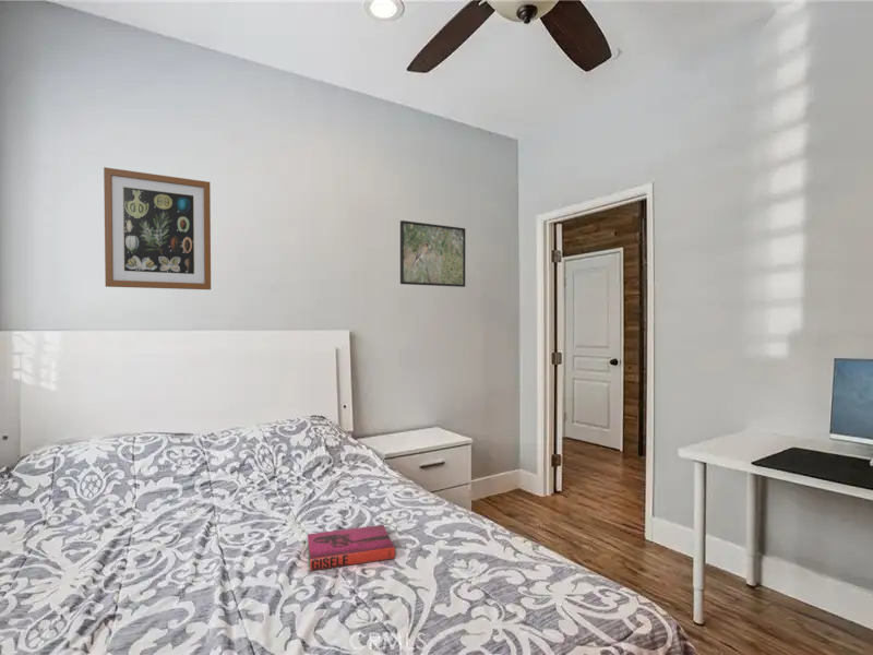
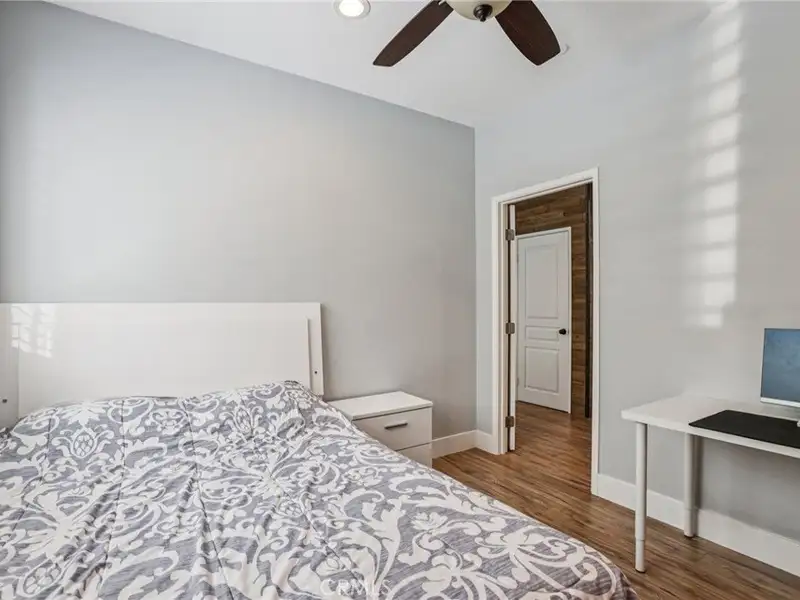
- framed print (433, 254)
- hardback book (349, 546)
- wall art (159, 231)
